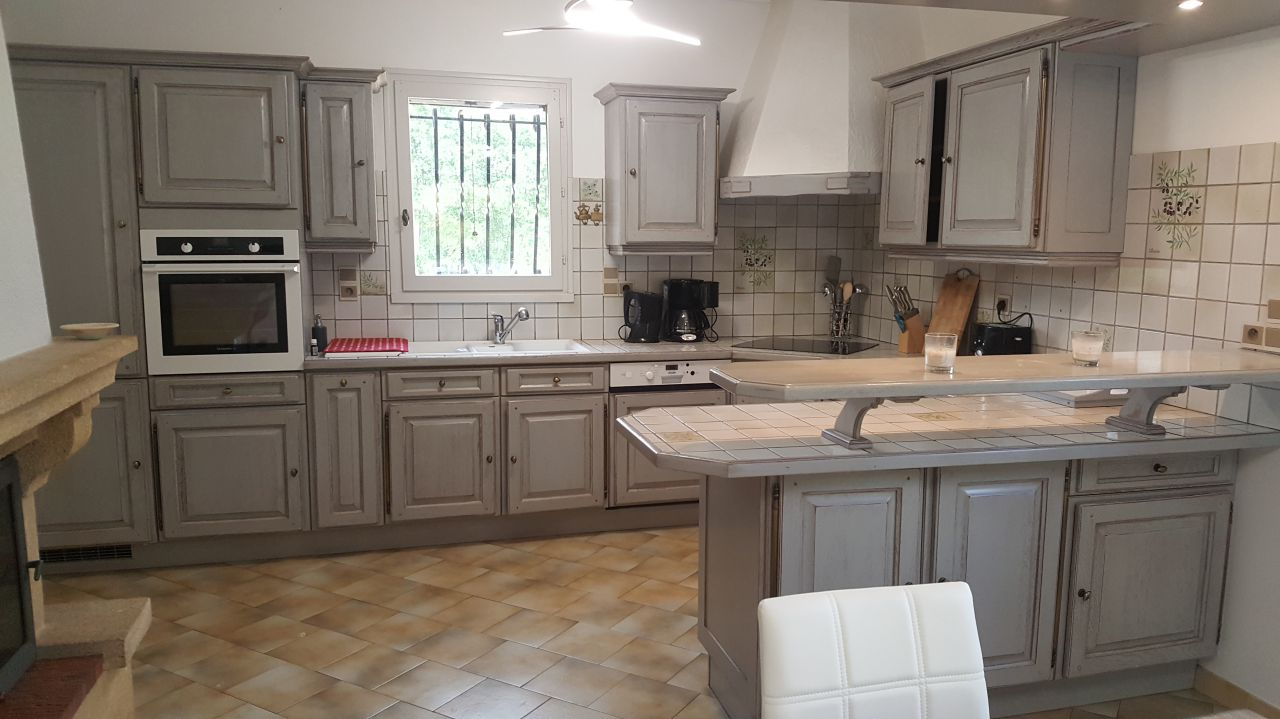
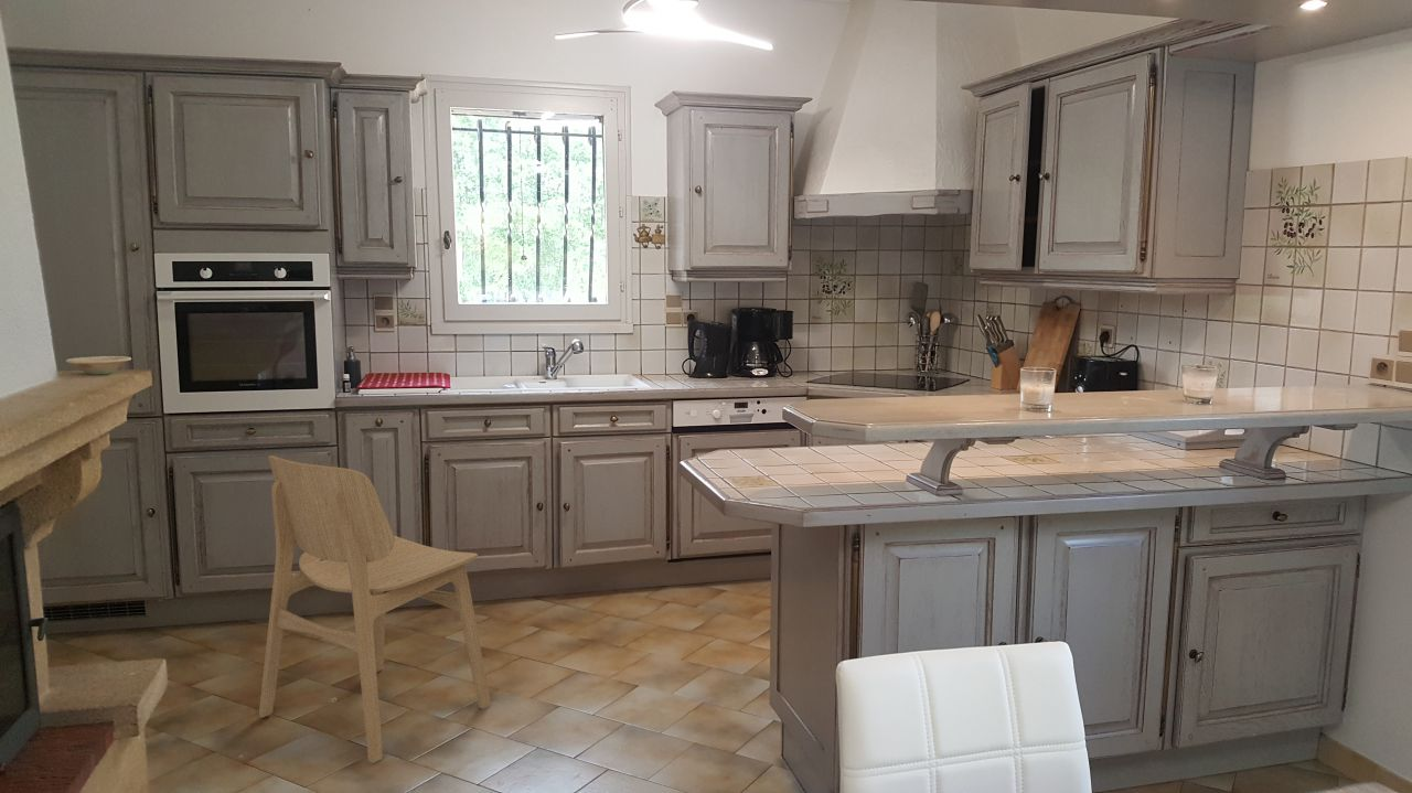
+ dining chair (373, 582)
